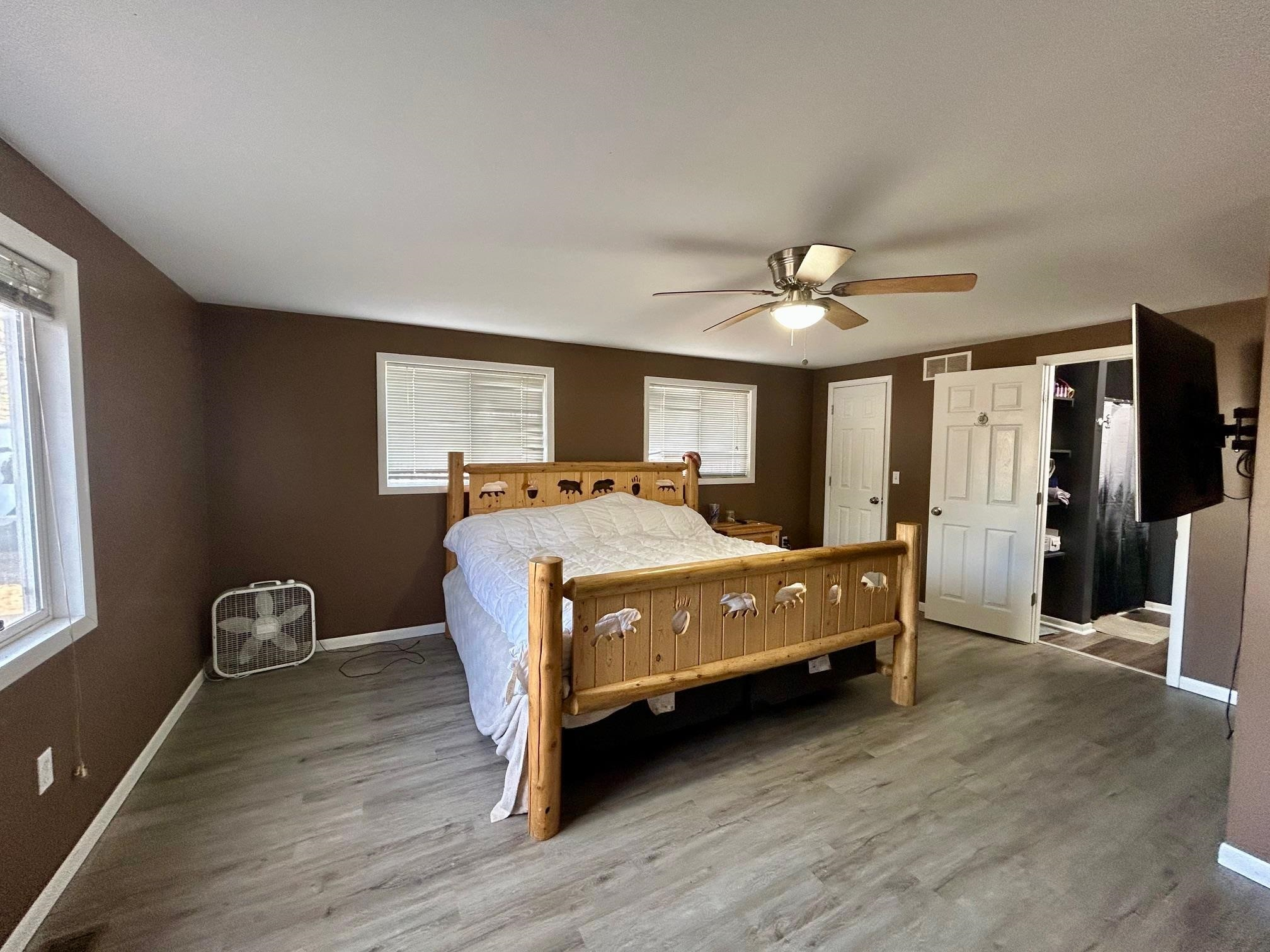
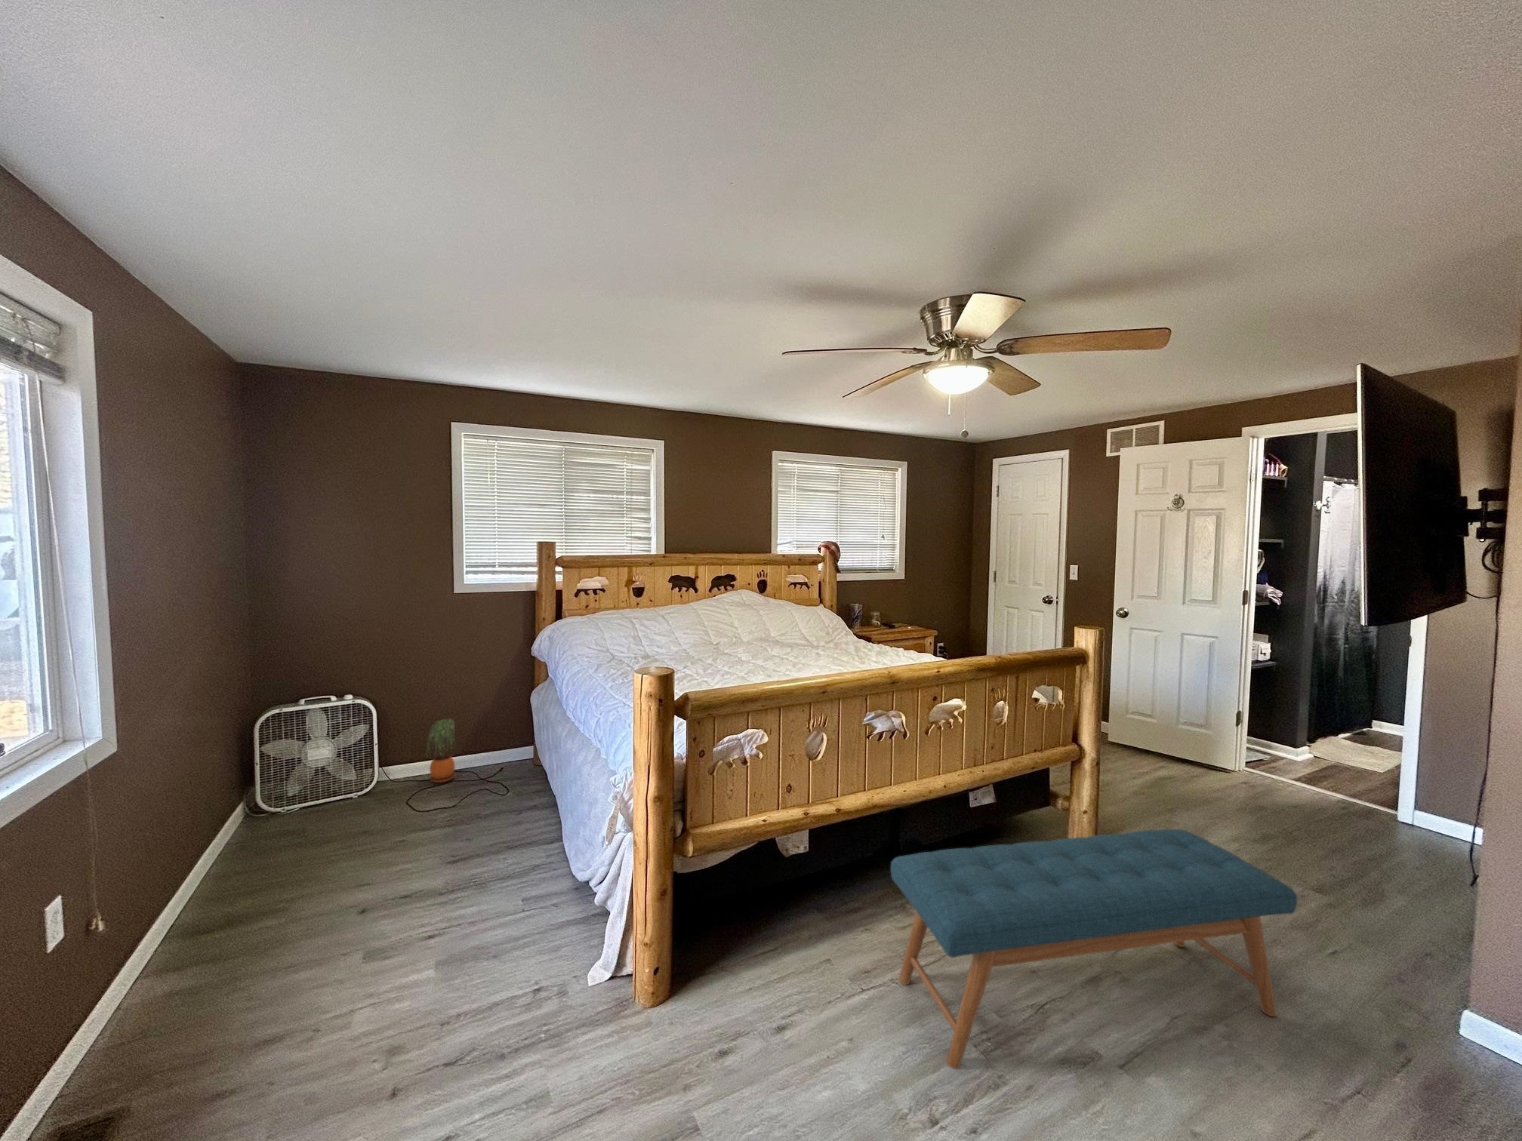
+ potted plant (441, 750)
+ bench (1082, 929)
